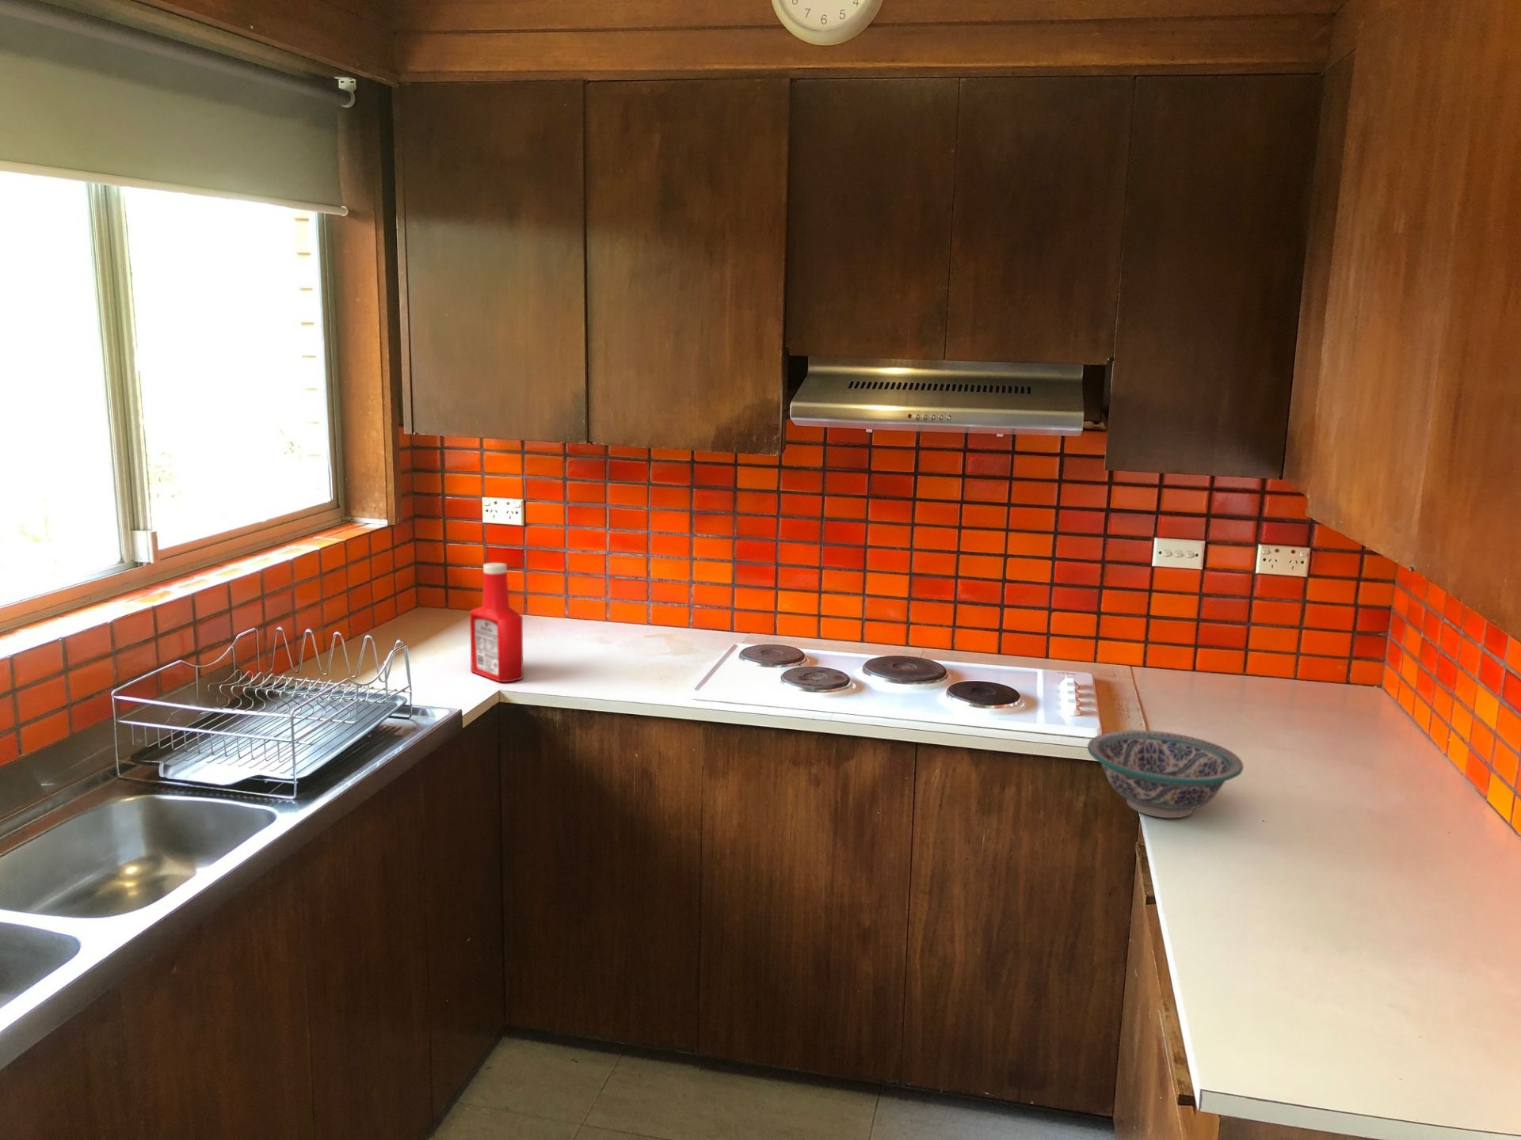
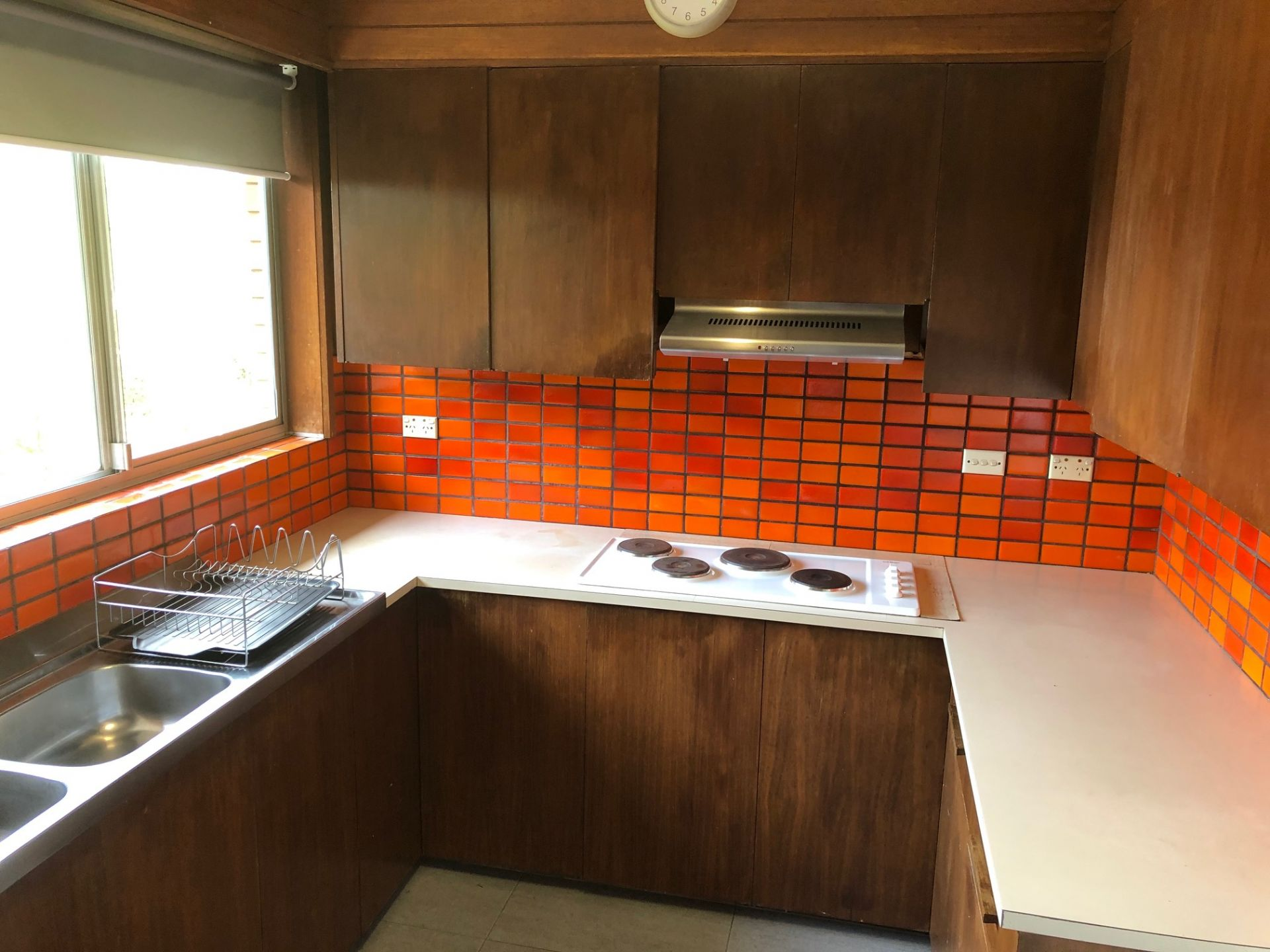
- bowl (1162, 780)
- soap bottle (496, 620)
